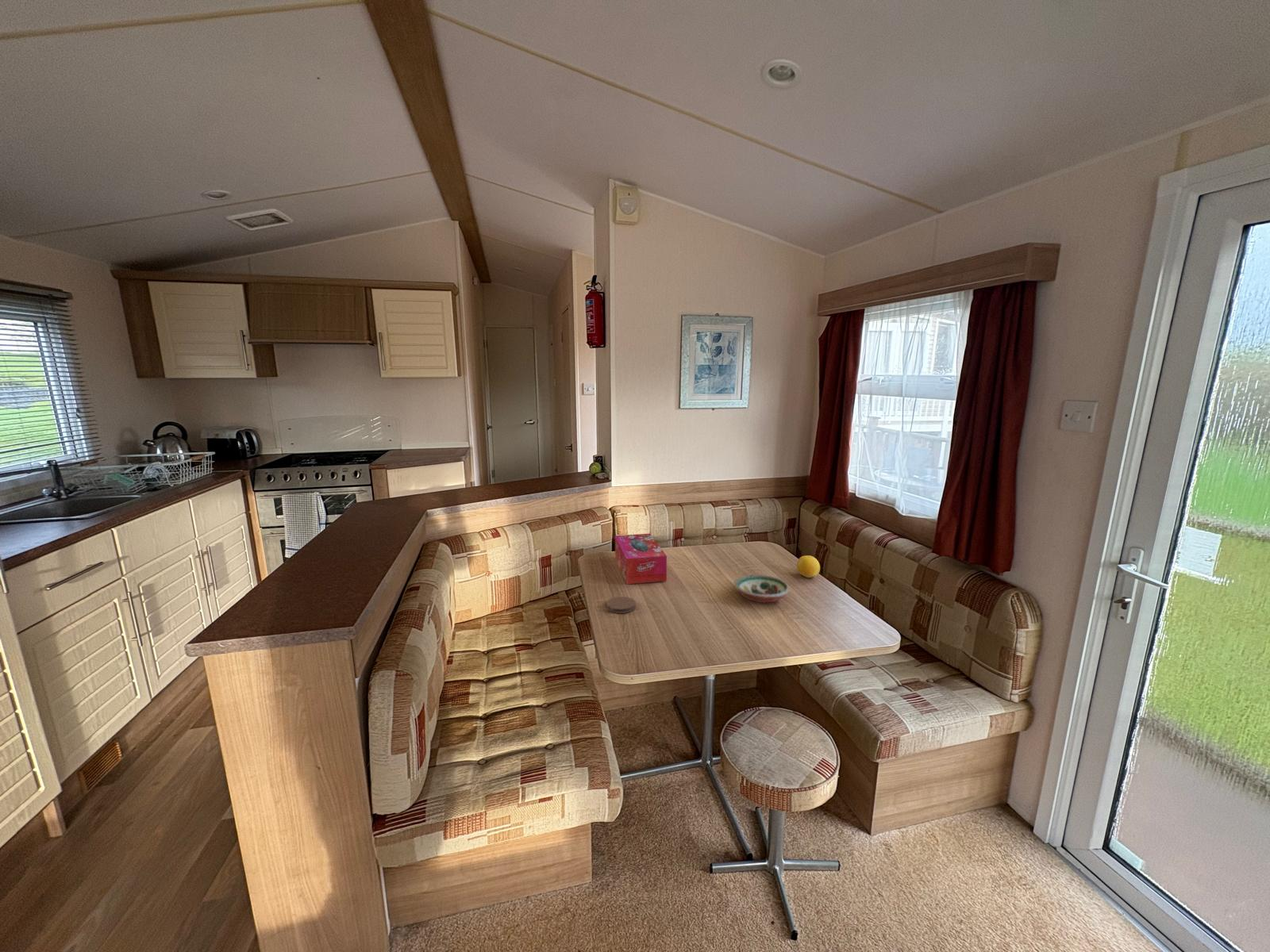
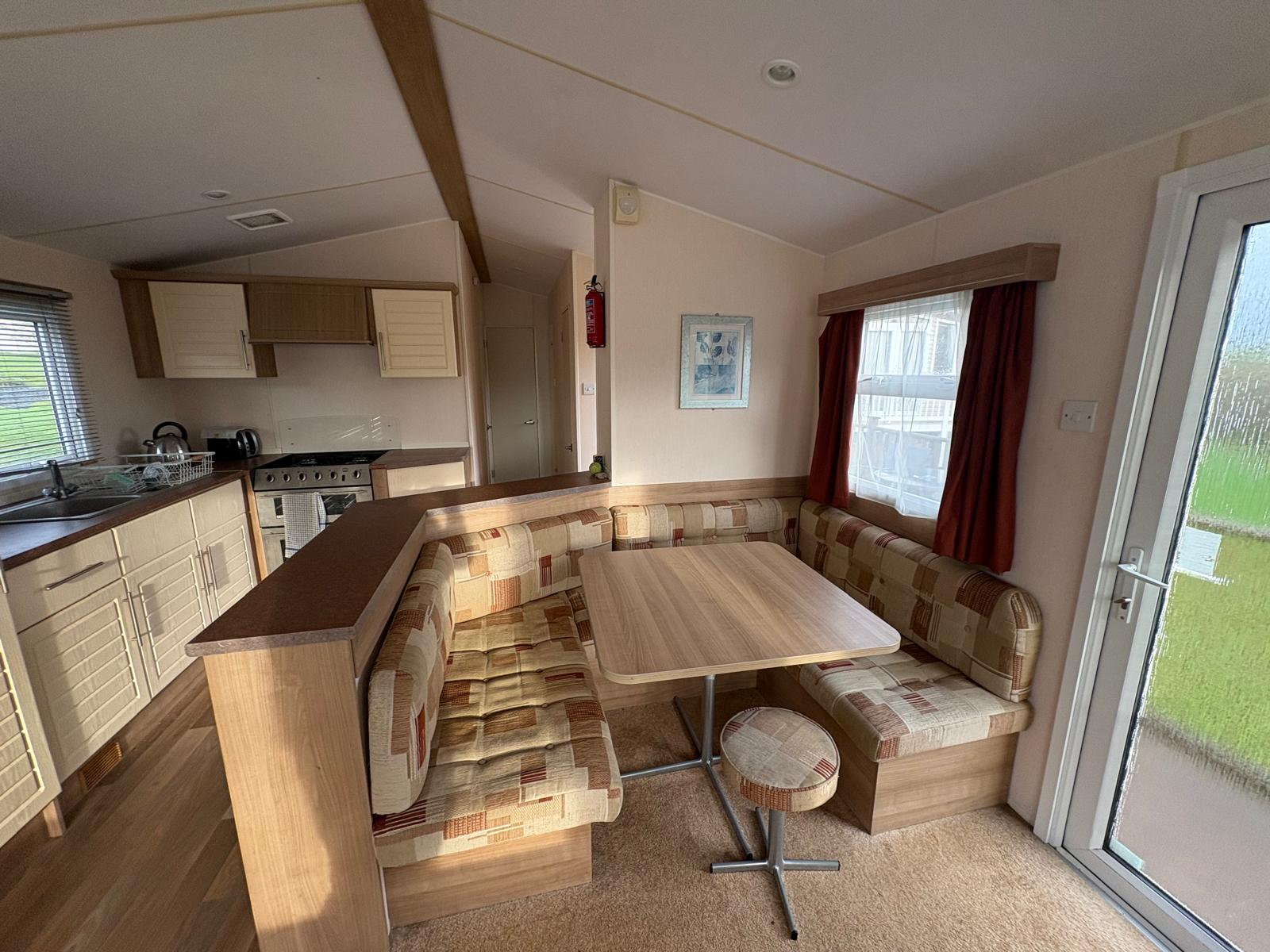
- coaster (621, 605)
- fruit (808, 566)
- tissue box (639, 557)
- decorative bowl (760, 590)
